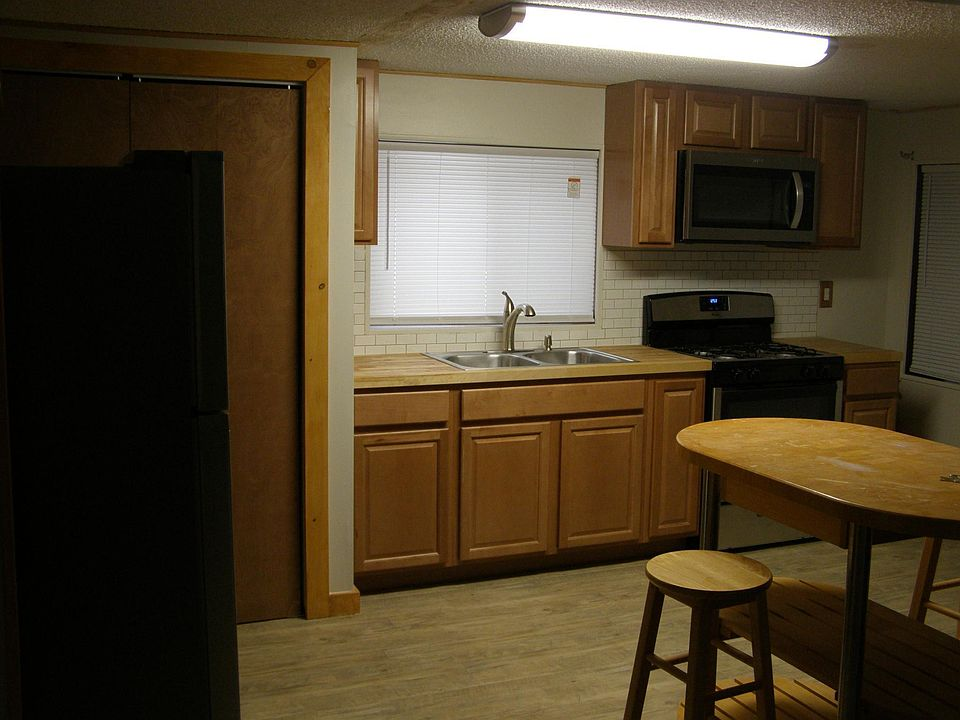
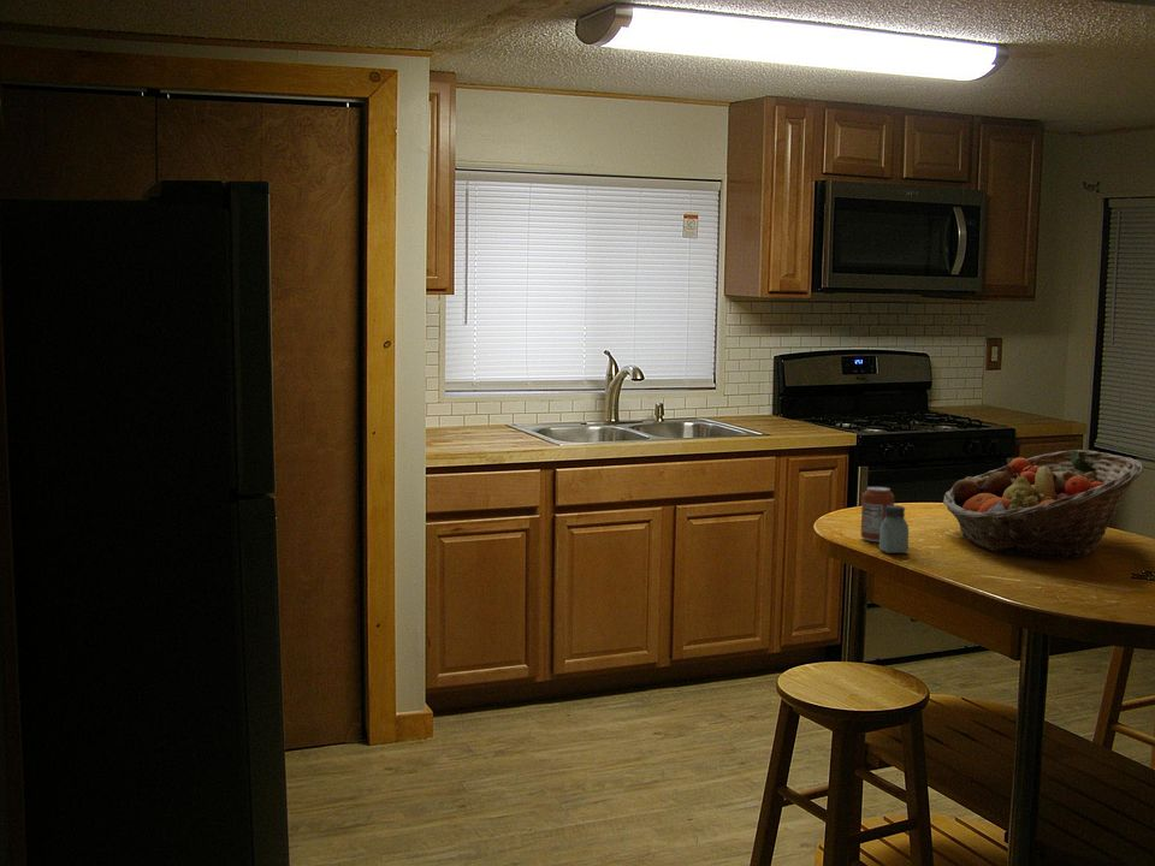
+ fruit basket (1038, 498)
+ can (877, 514)
+ saltshaker (894, 528)
